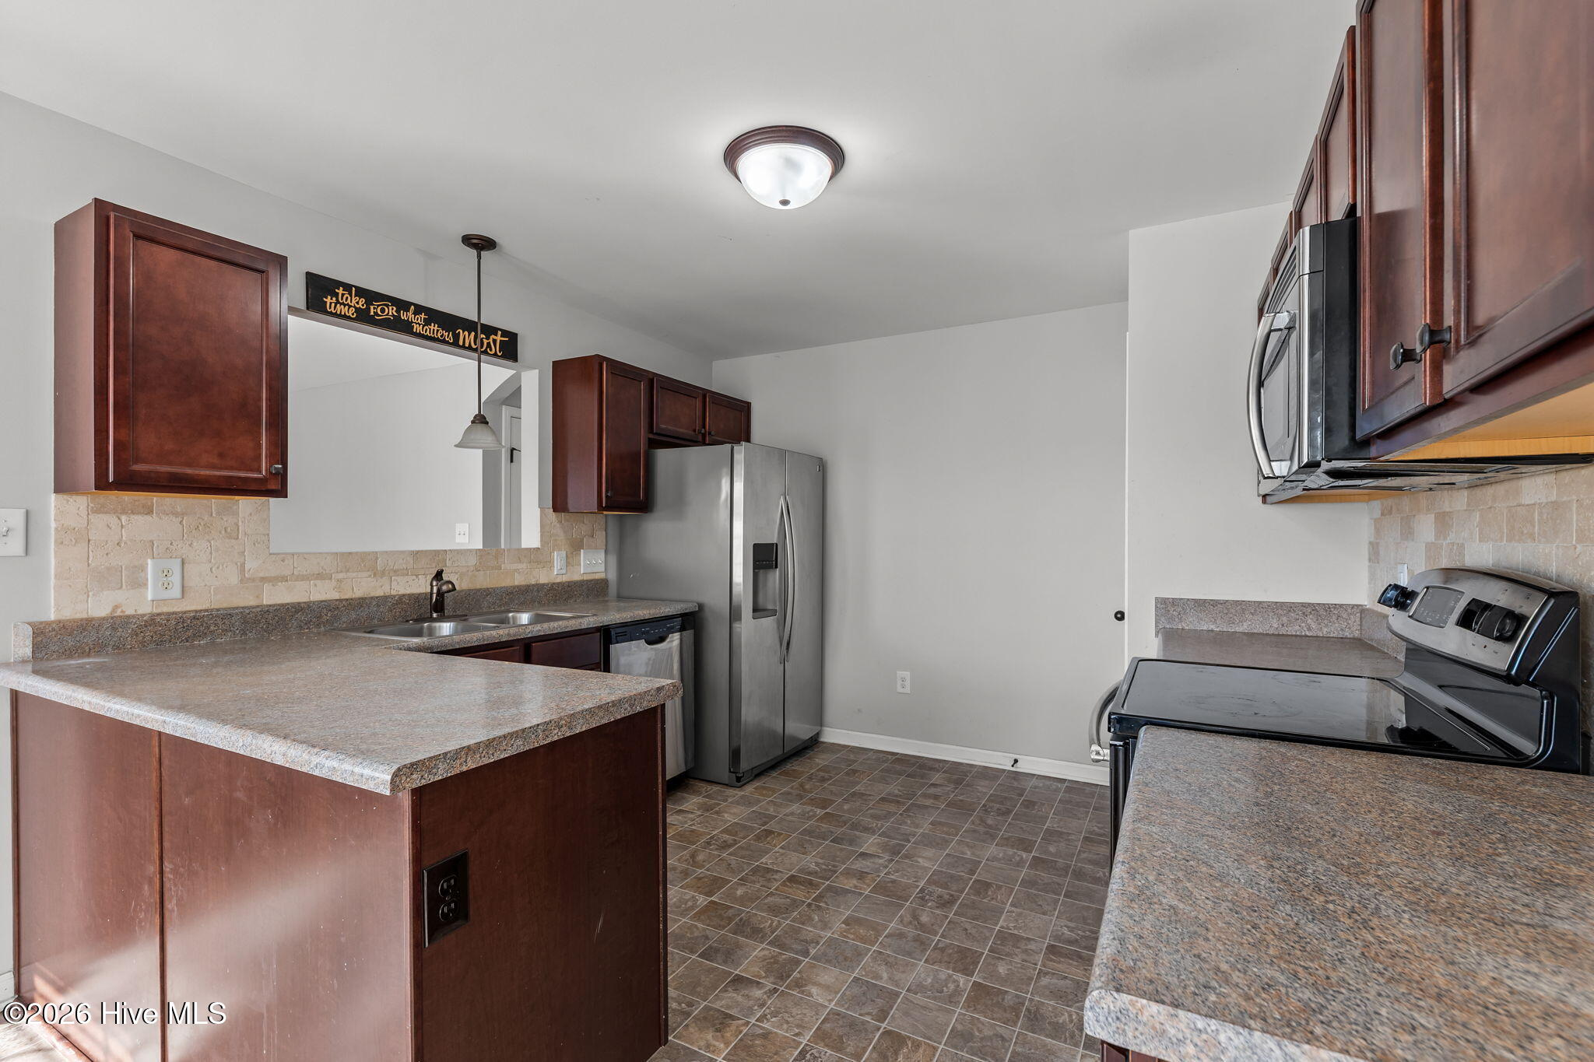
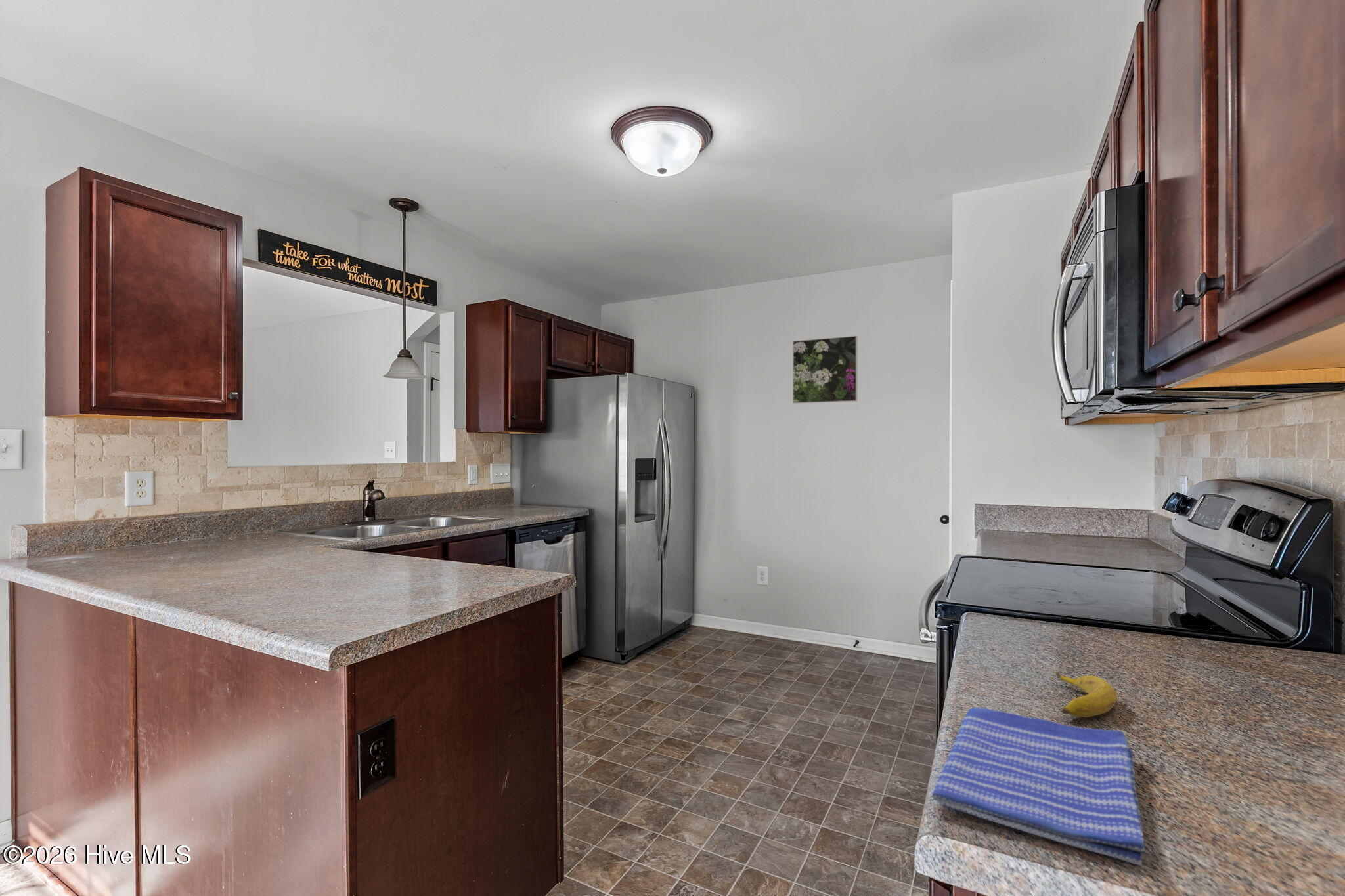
+ banana (1078, 687)
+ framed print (824, 370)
+ dish towel (1038, 765)
